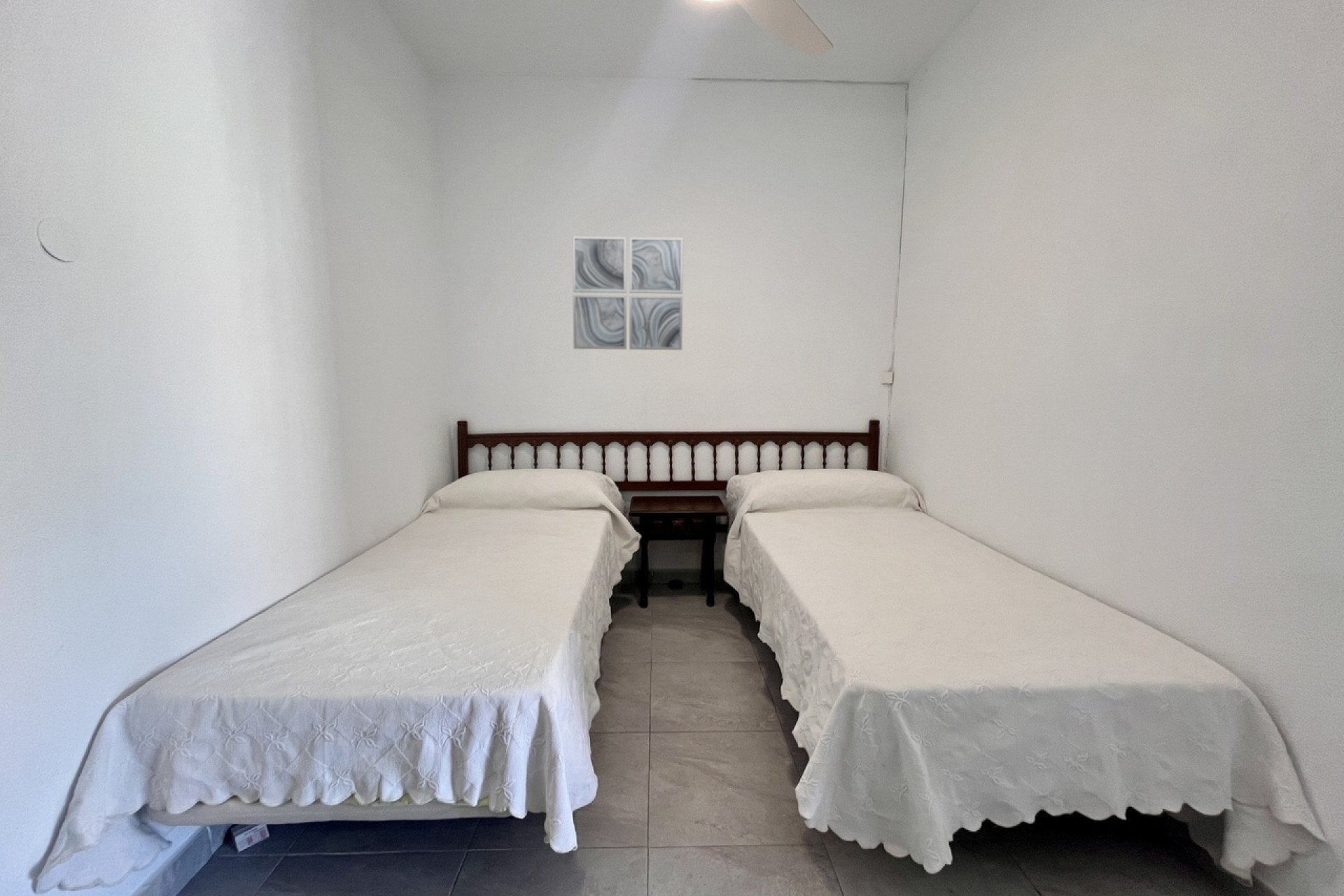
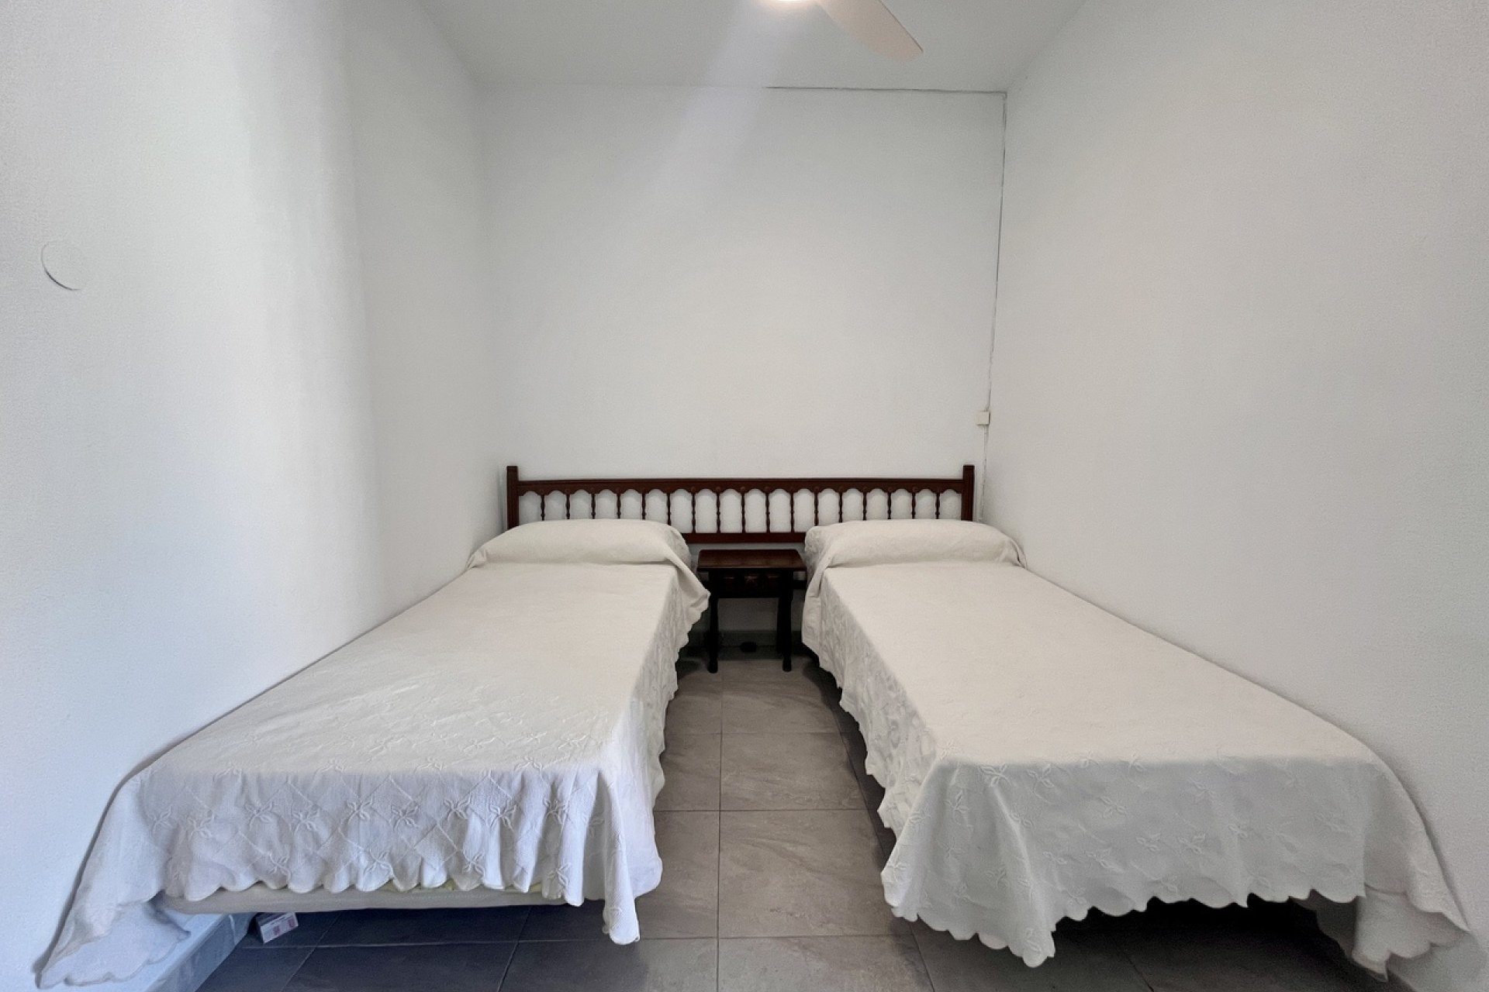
- wall art (629, 295)
